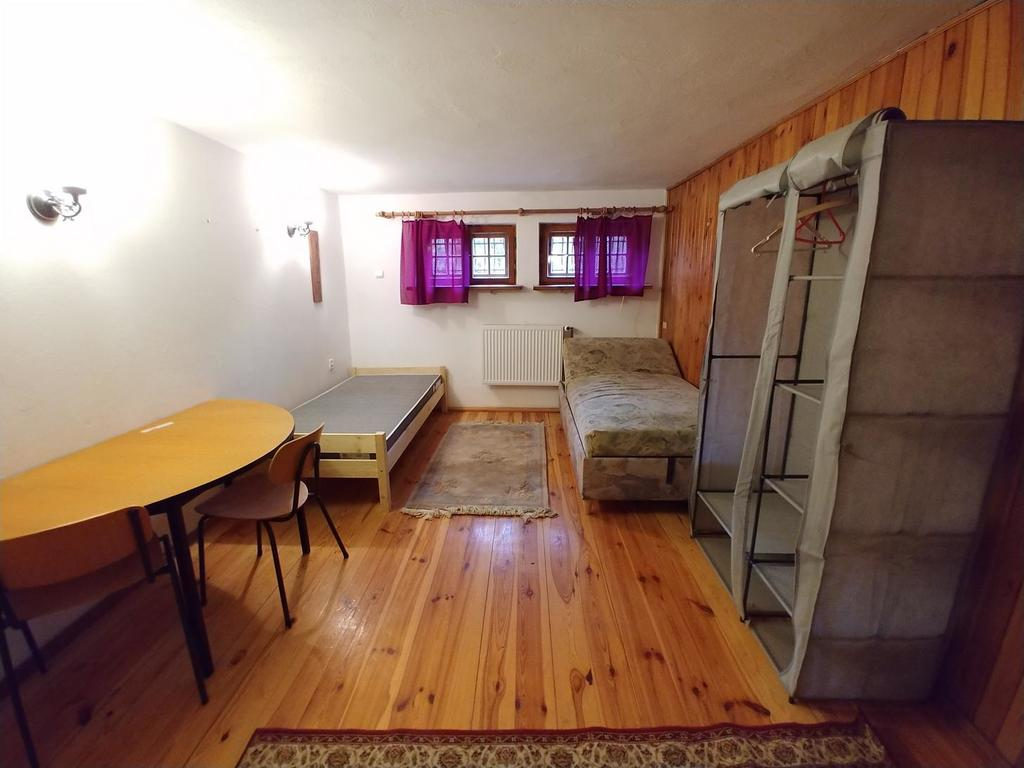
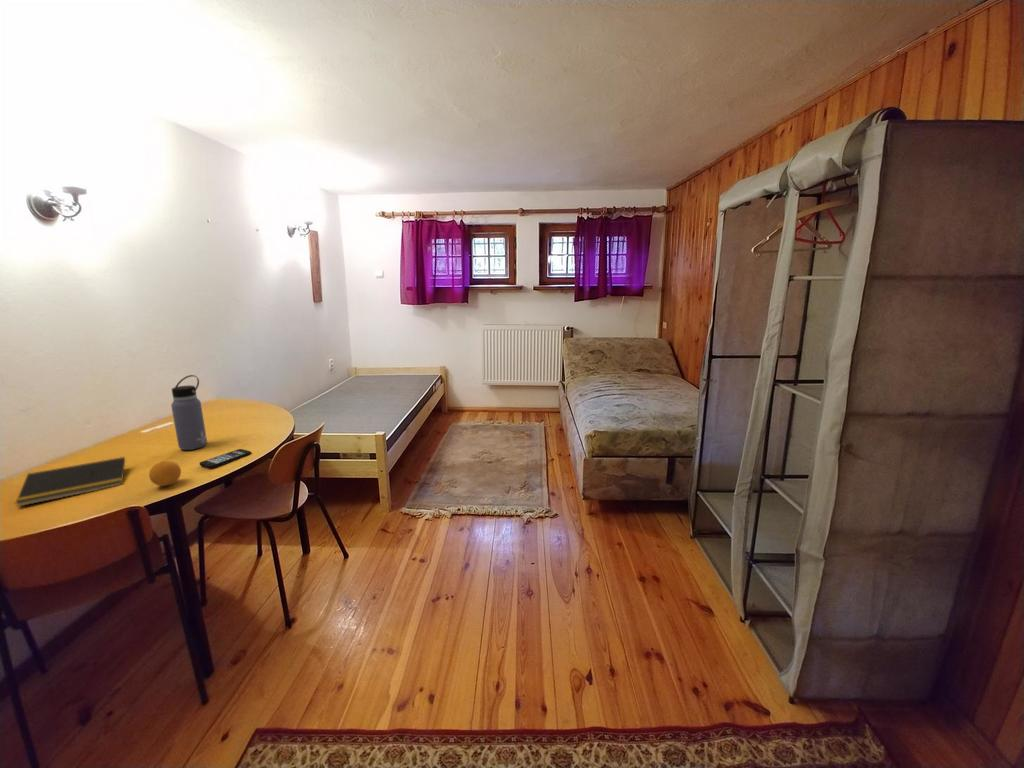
+ notepad (75, 479)
+ smartphone (226, 458)
+ fruit (165, 472)
+ water bottle (188, 412)
